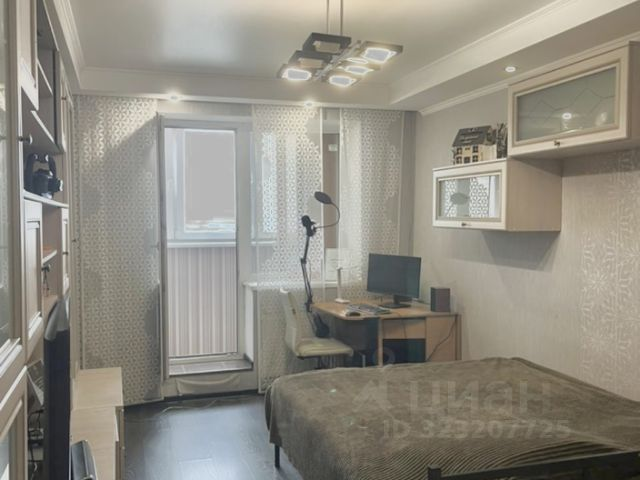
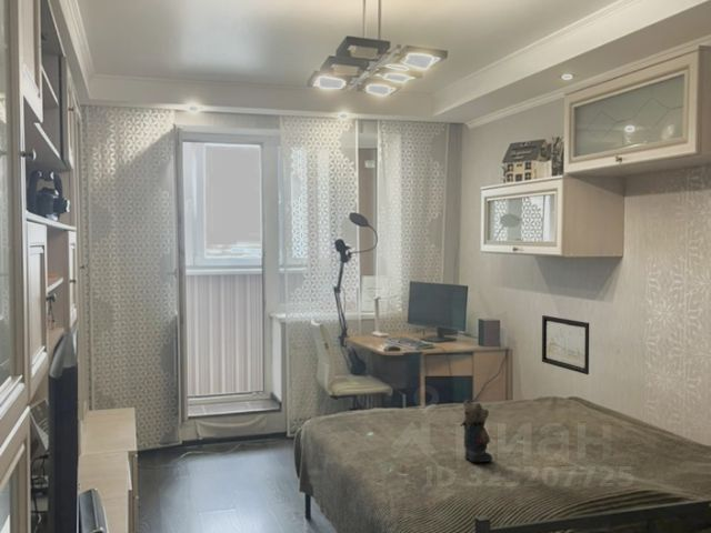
+ wall art (563, 343)
+ teddy bear (475, 430)
